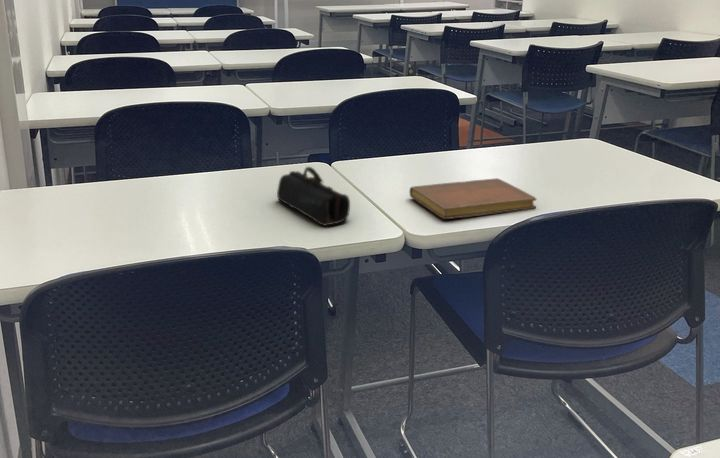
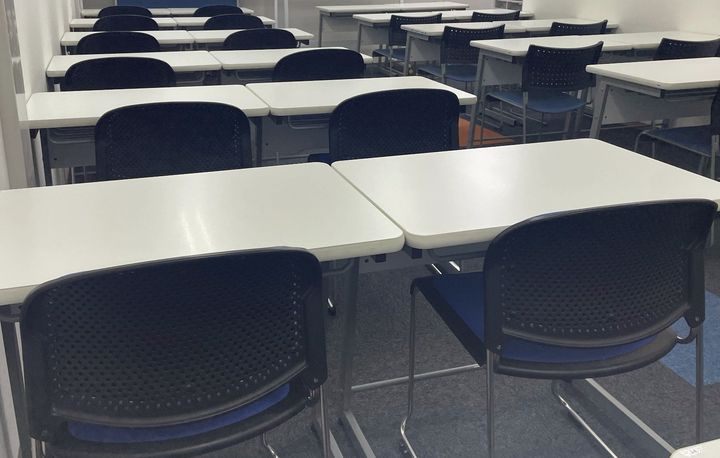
- notebook (472, 196)
- pencil case (312, 189)
